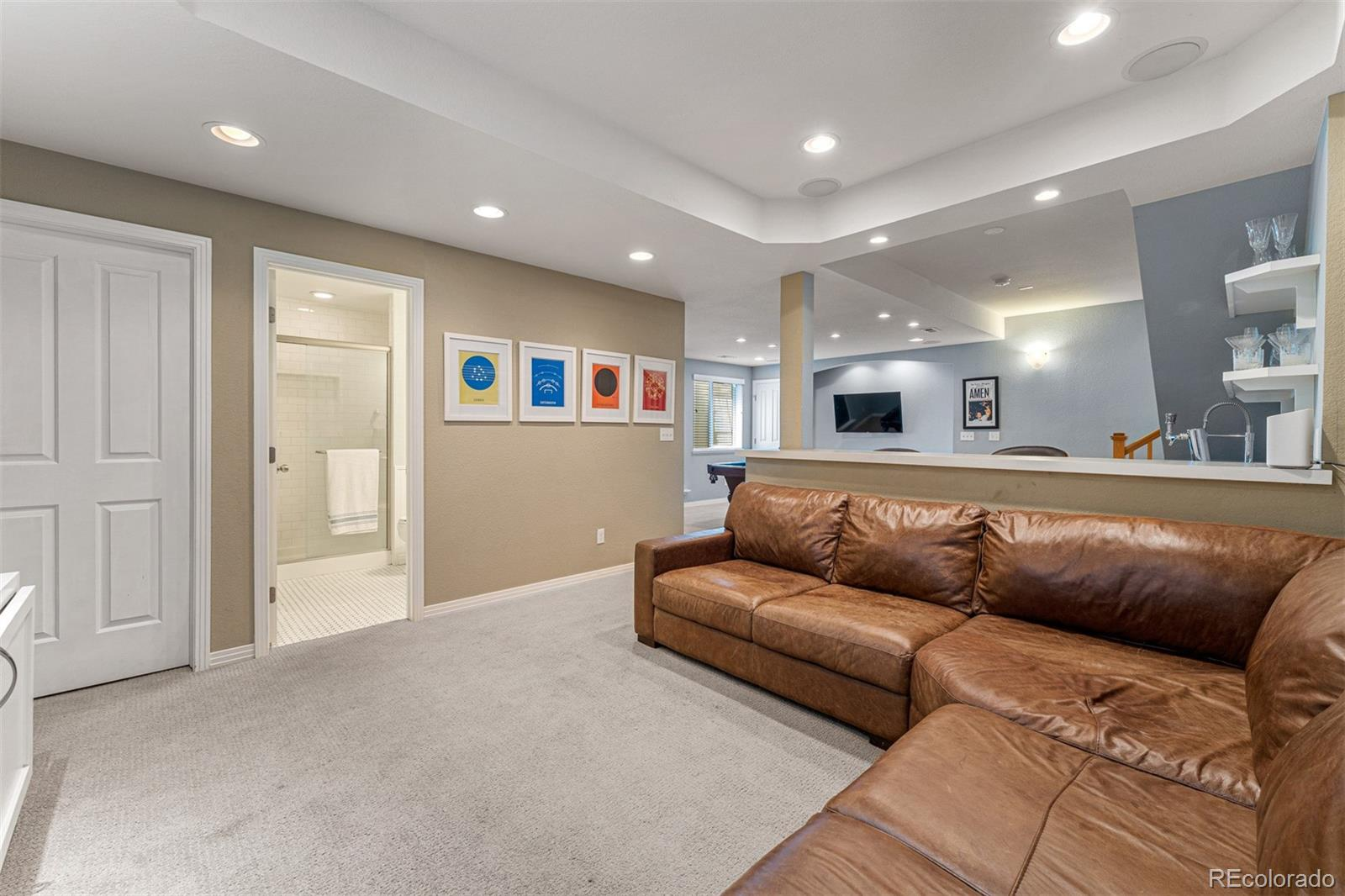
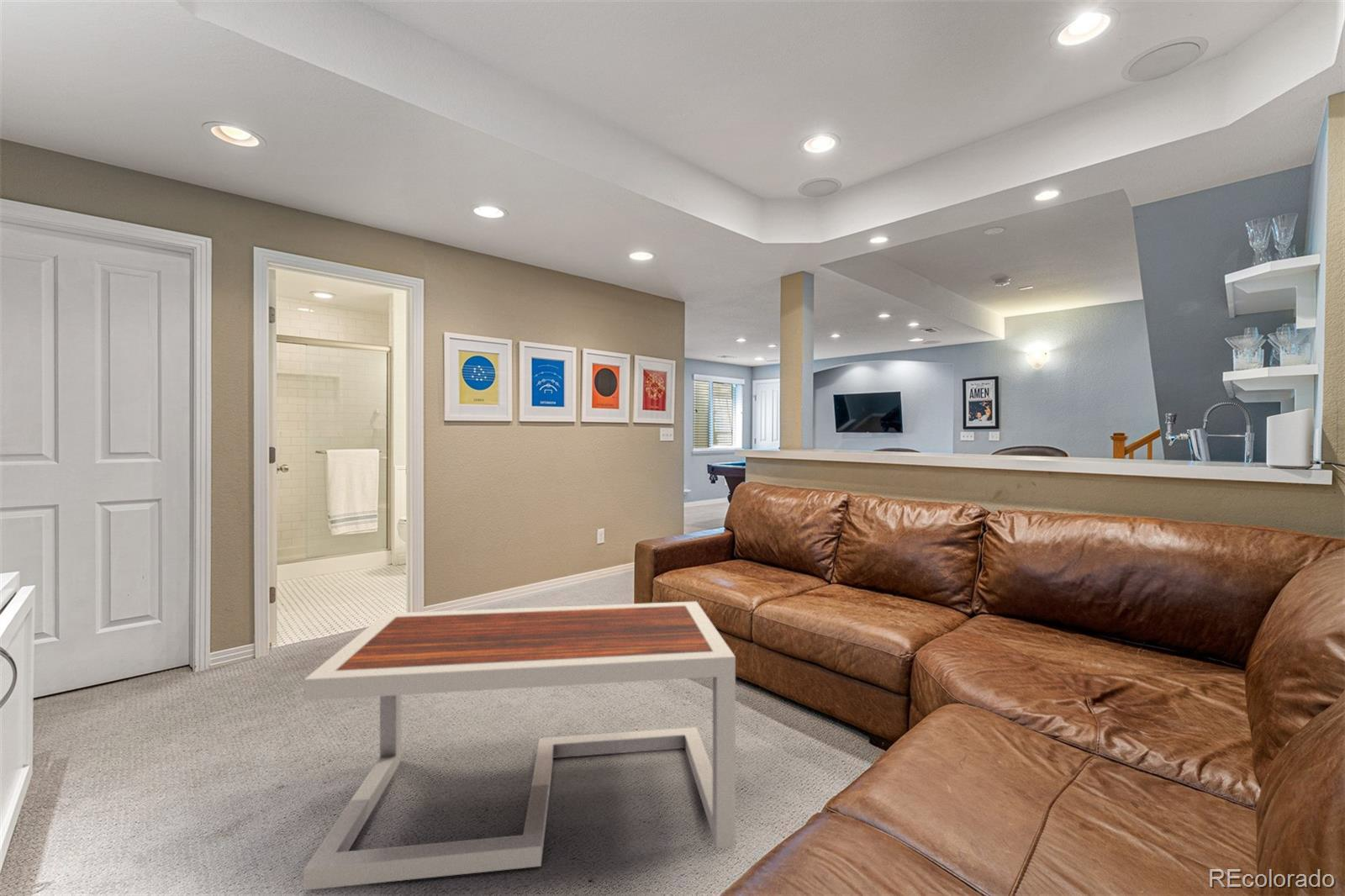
+ coffee table (546, 737)
